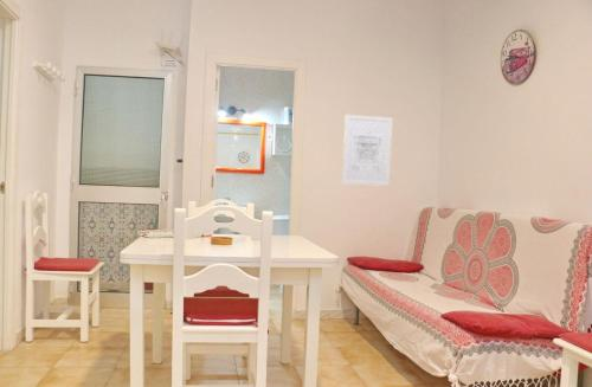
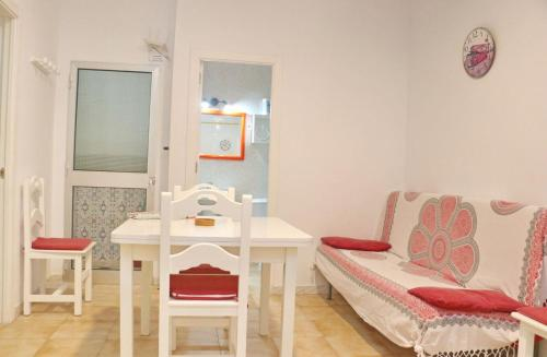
- wall art (367, 150)
